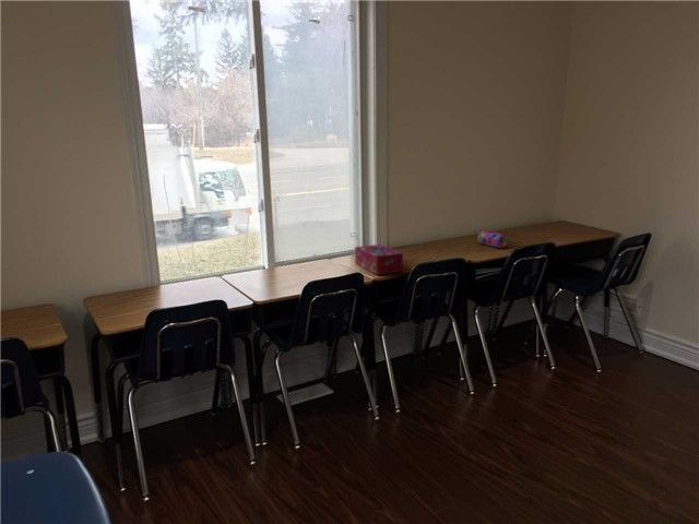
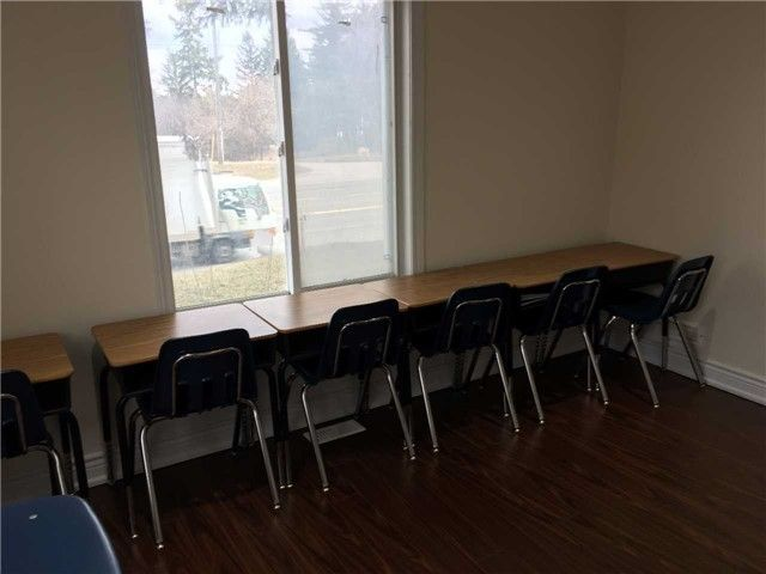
- tissue box (378, 259)
- pencil case (491, 238)
